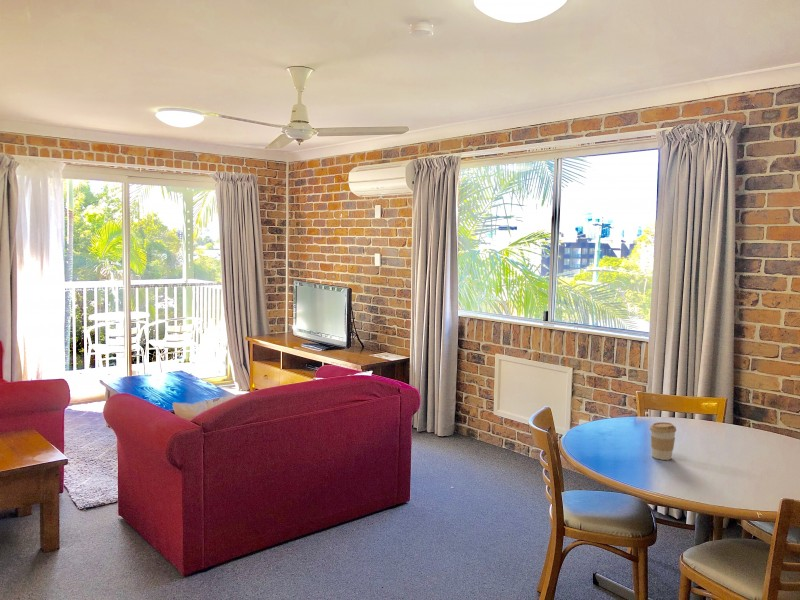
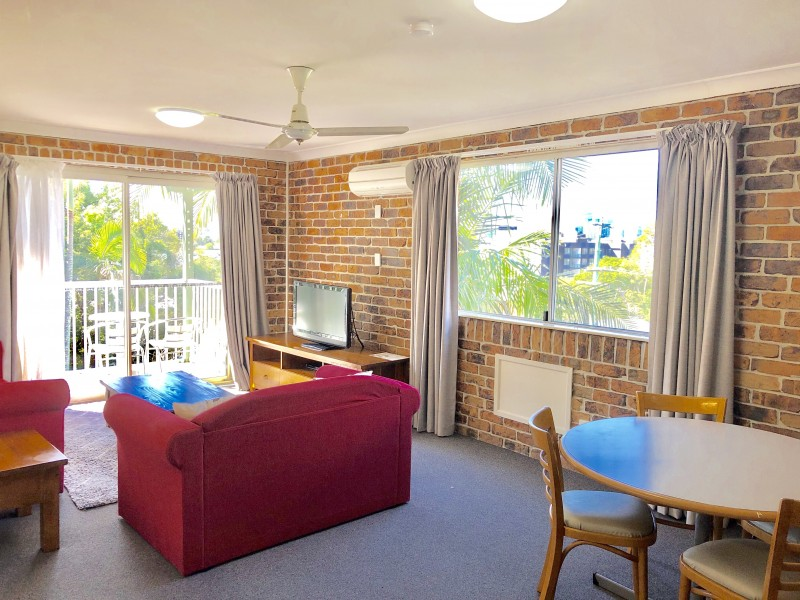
- coffee cup (662, 440)
